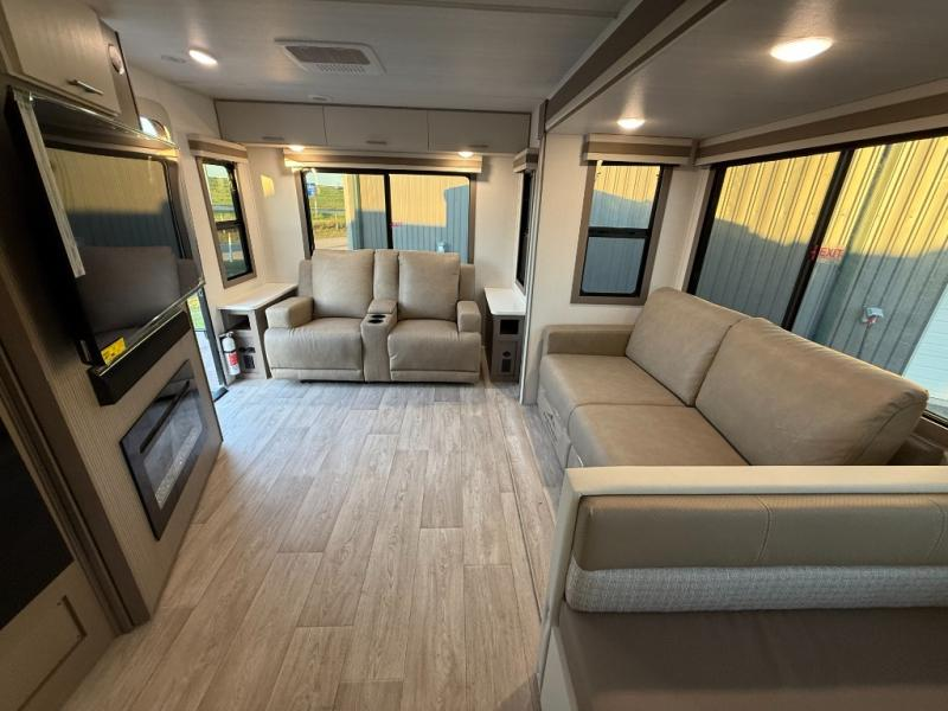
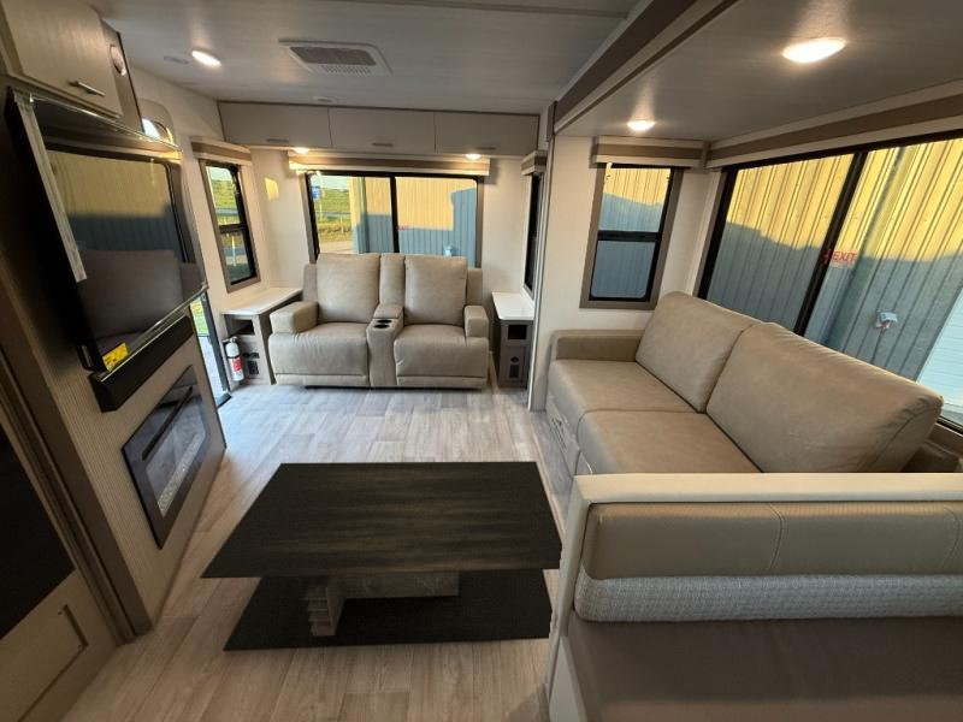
+ coffee table (404, 540)
